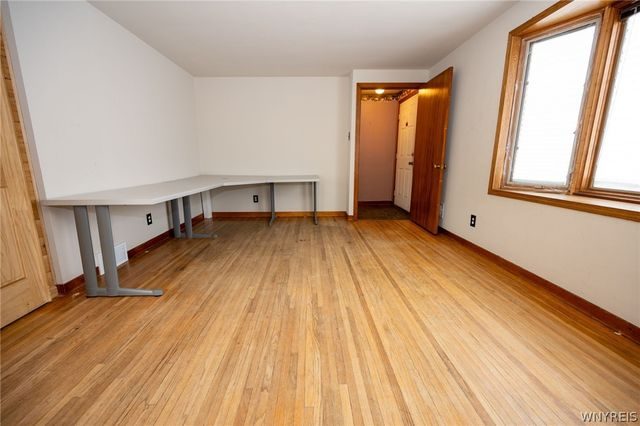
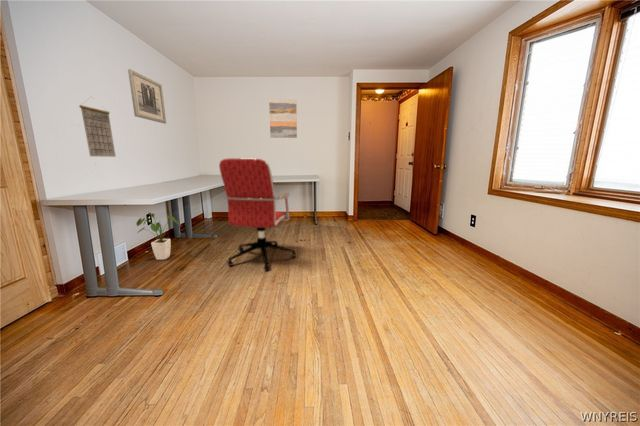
+ wall art (149, 99)
+ calendar (98, 127)
+ house plant (161, 235)
+ wall art (283, 119)
+ office chair (261, 210)
